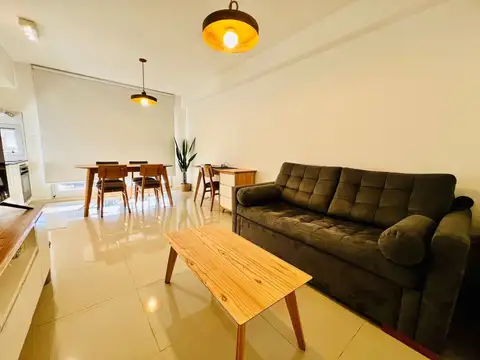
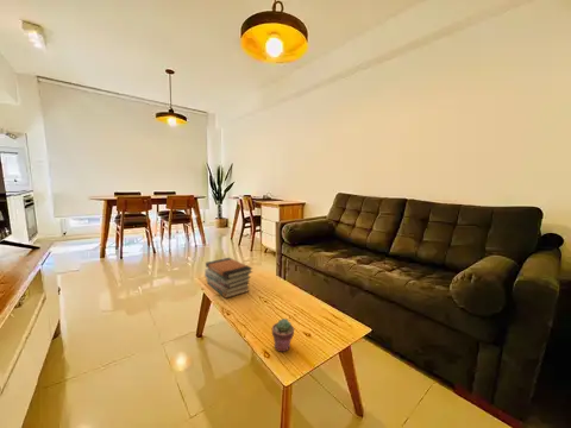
+ potted succulent (282, 333)
+ book stack (227, 276)
